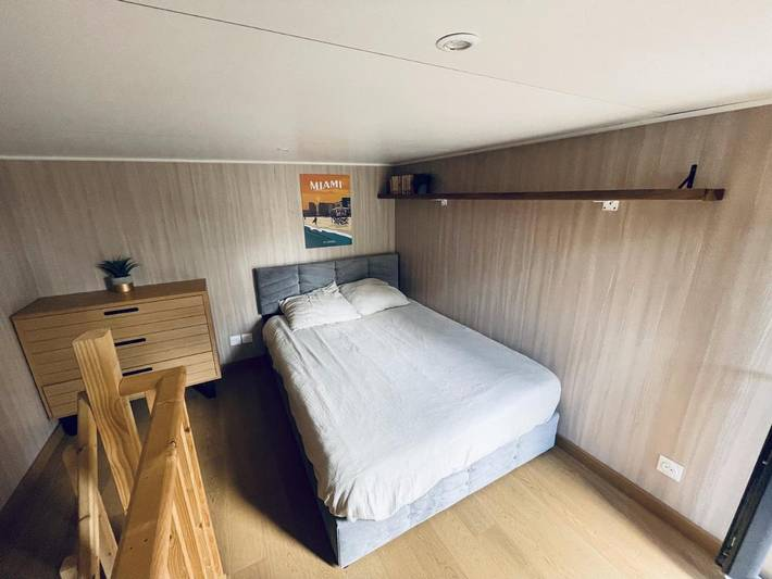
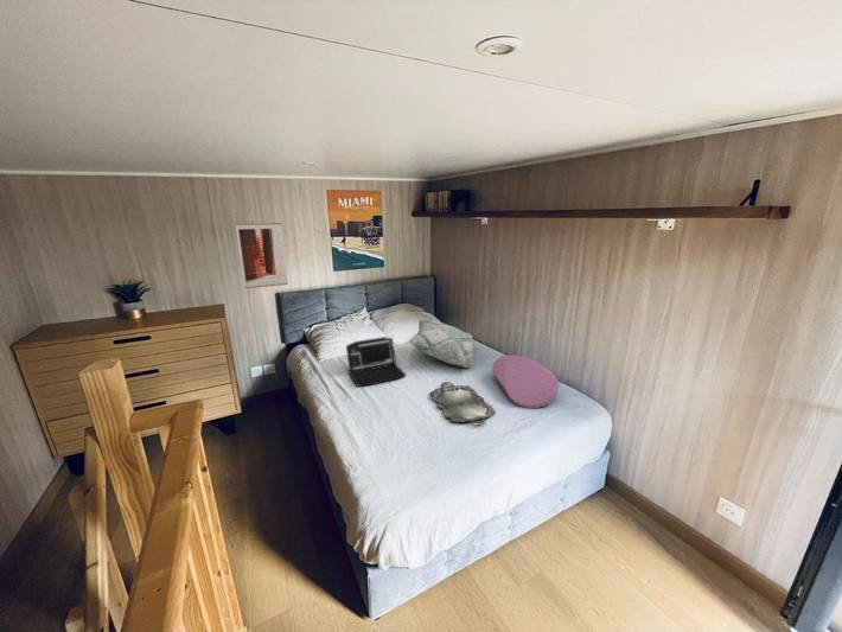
+ laptop (376, 359)
+ serving tray (460, 402)
+ cushion (521, 377)
+ decorative pillow (442, 341)
+ wall art (262, 255)
